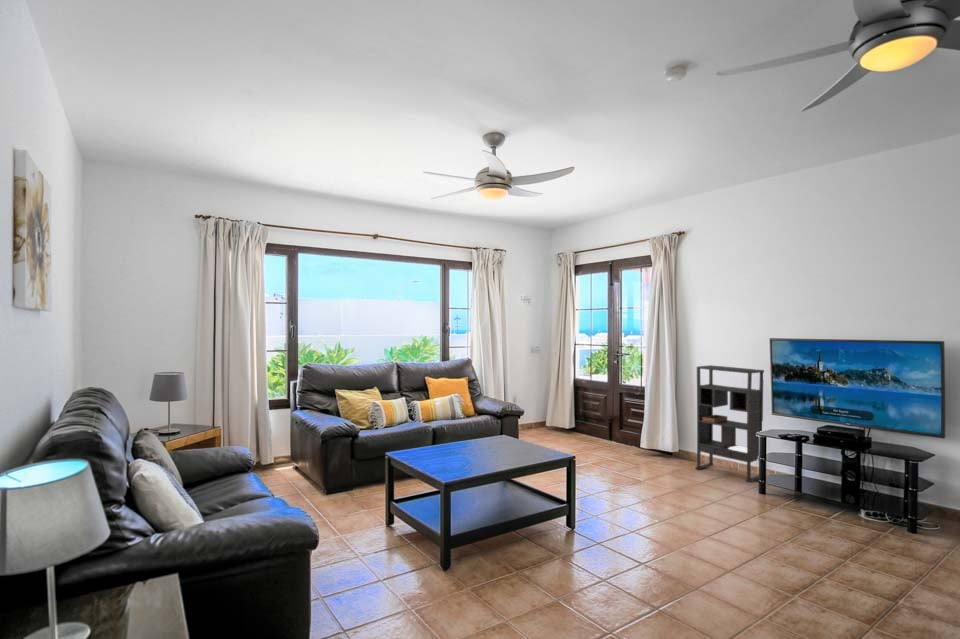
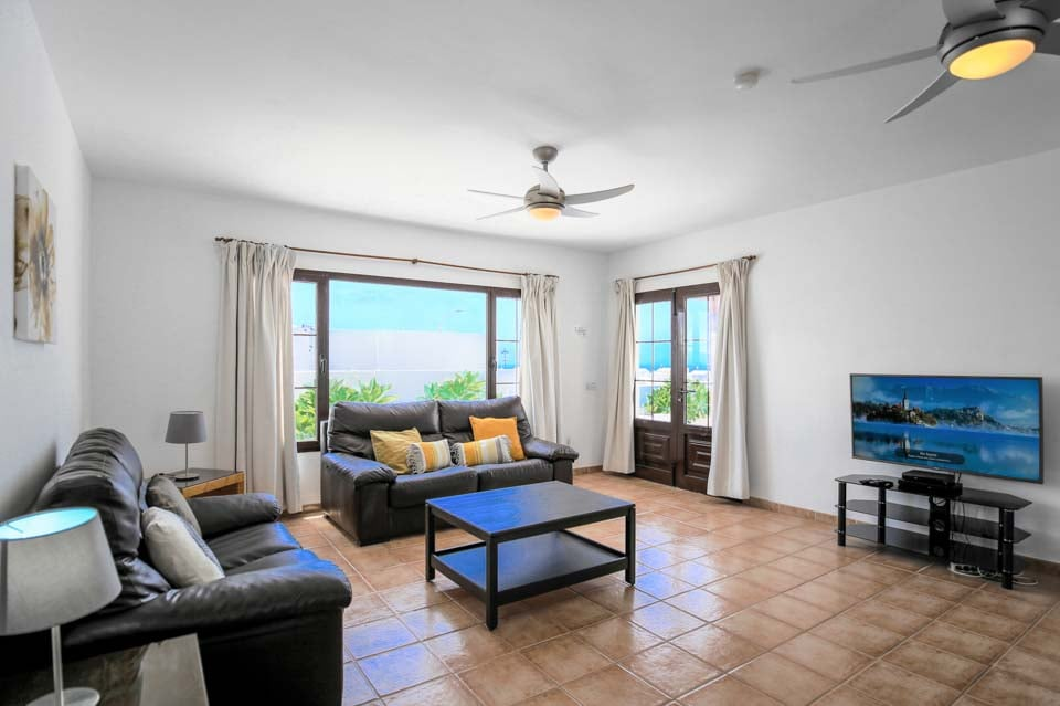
- bookshelf (728, 420)
